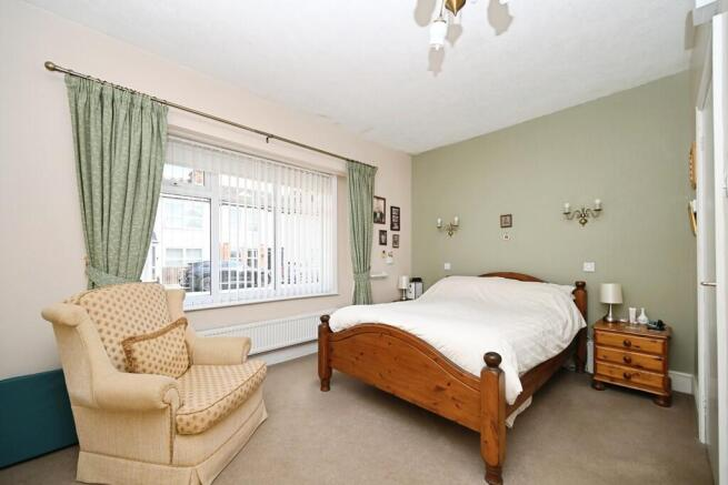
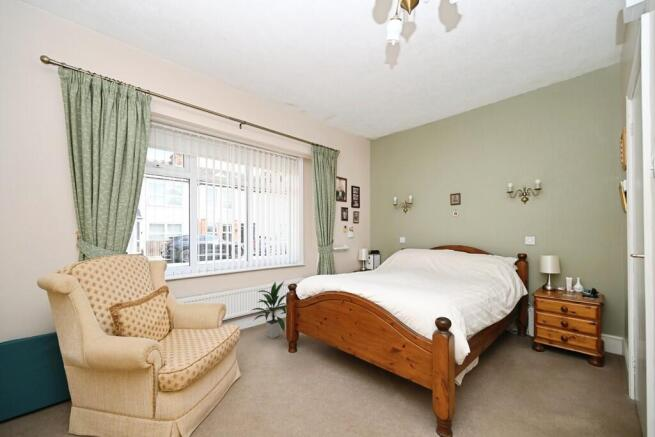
+ indoor plant (273, 309)
